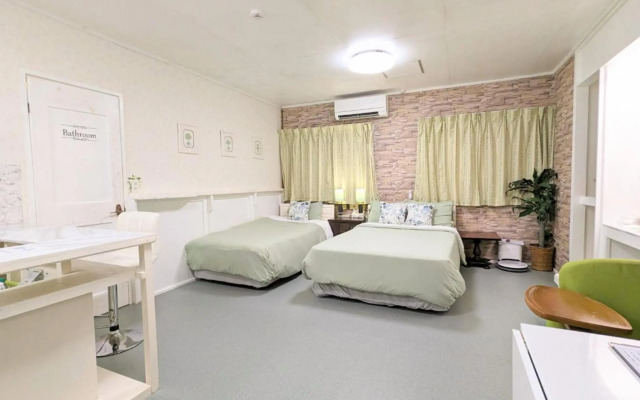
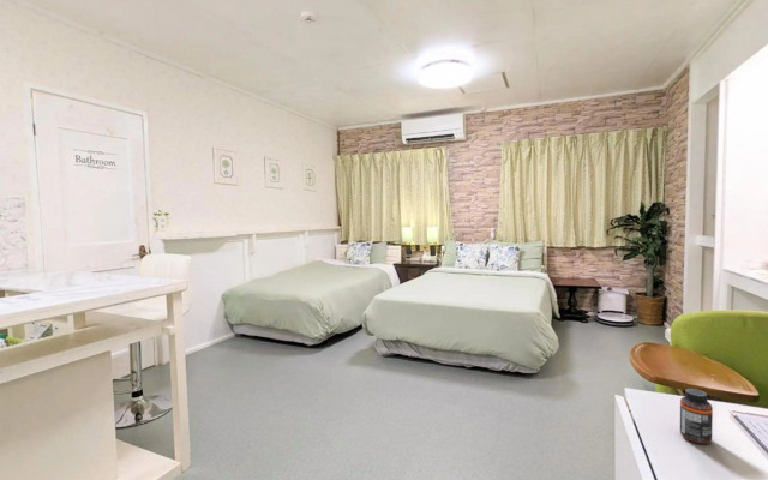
+ bottles and cans and cups (696, 414)
